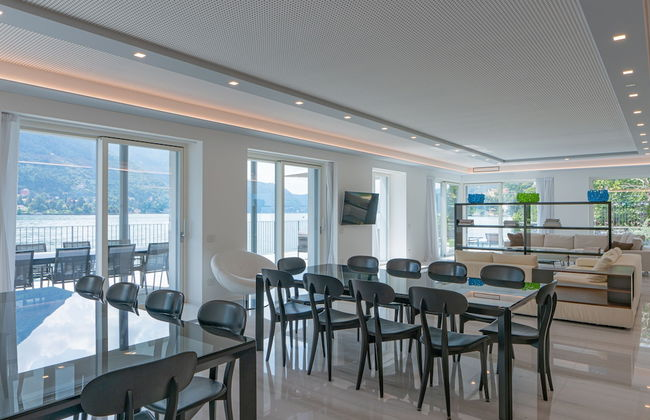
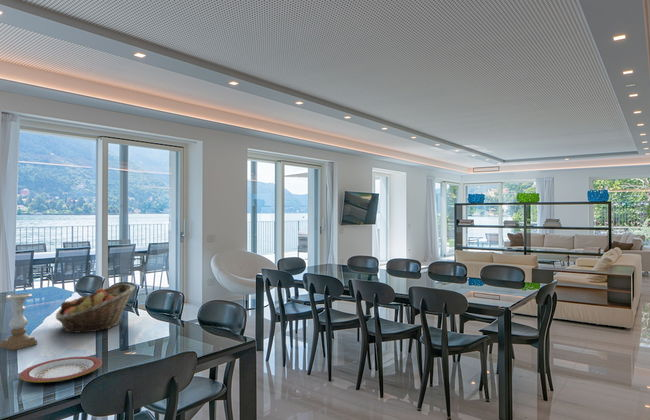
+ candle holder (18, 320)
+ fruit basket (96, 306)
+ plate (62, 370)
